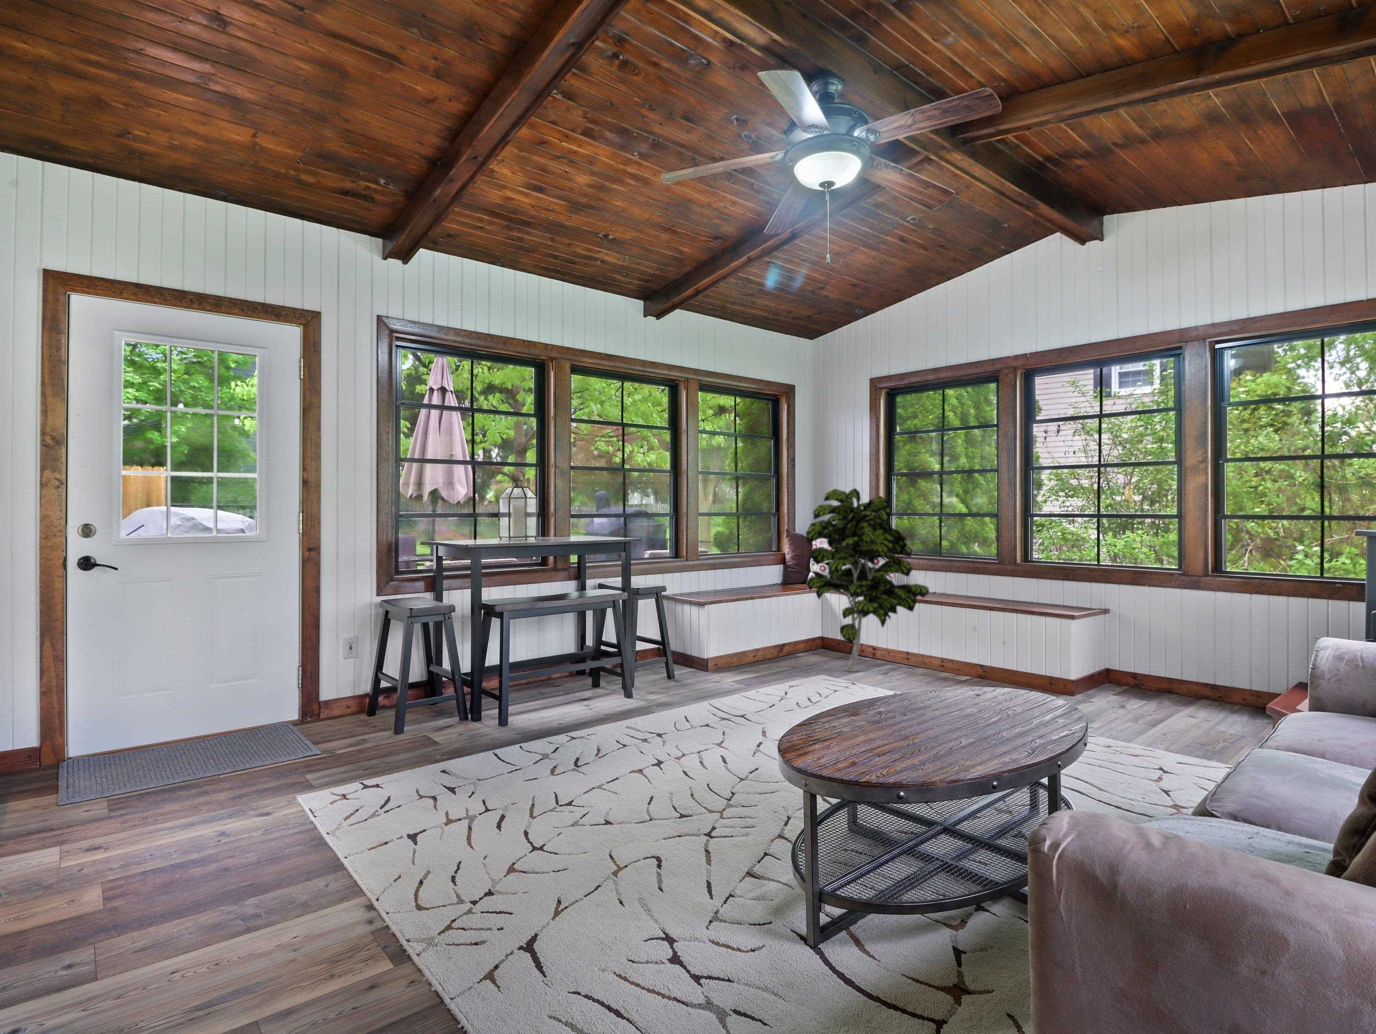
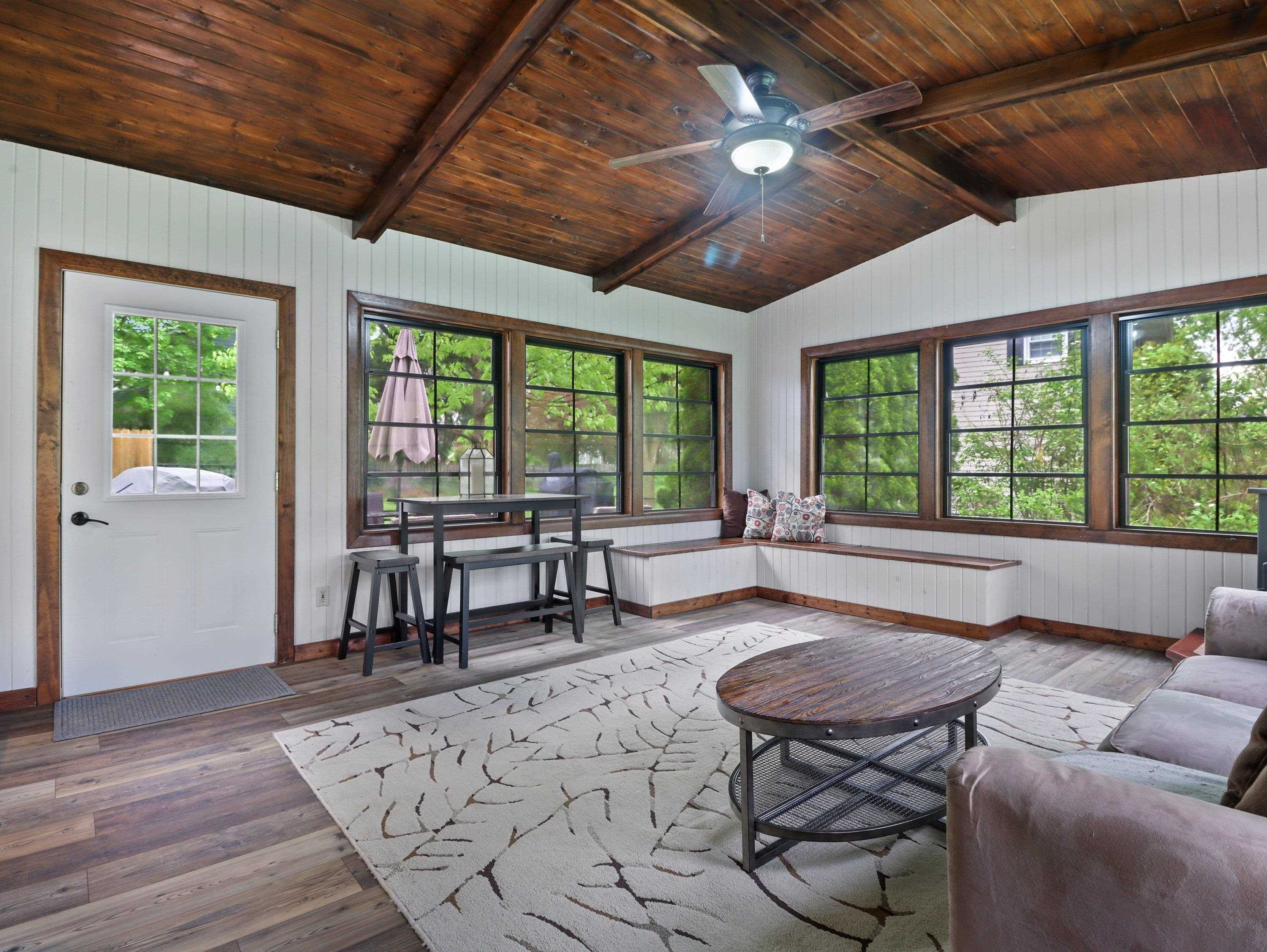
- indoor plant (863, 580)
